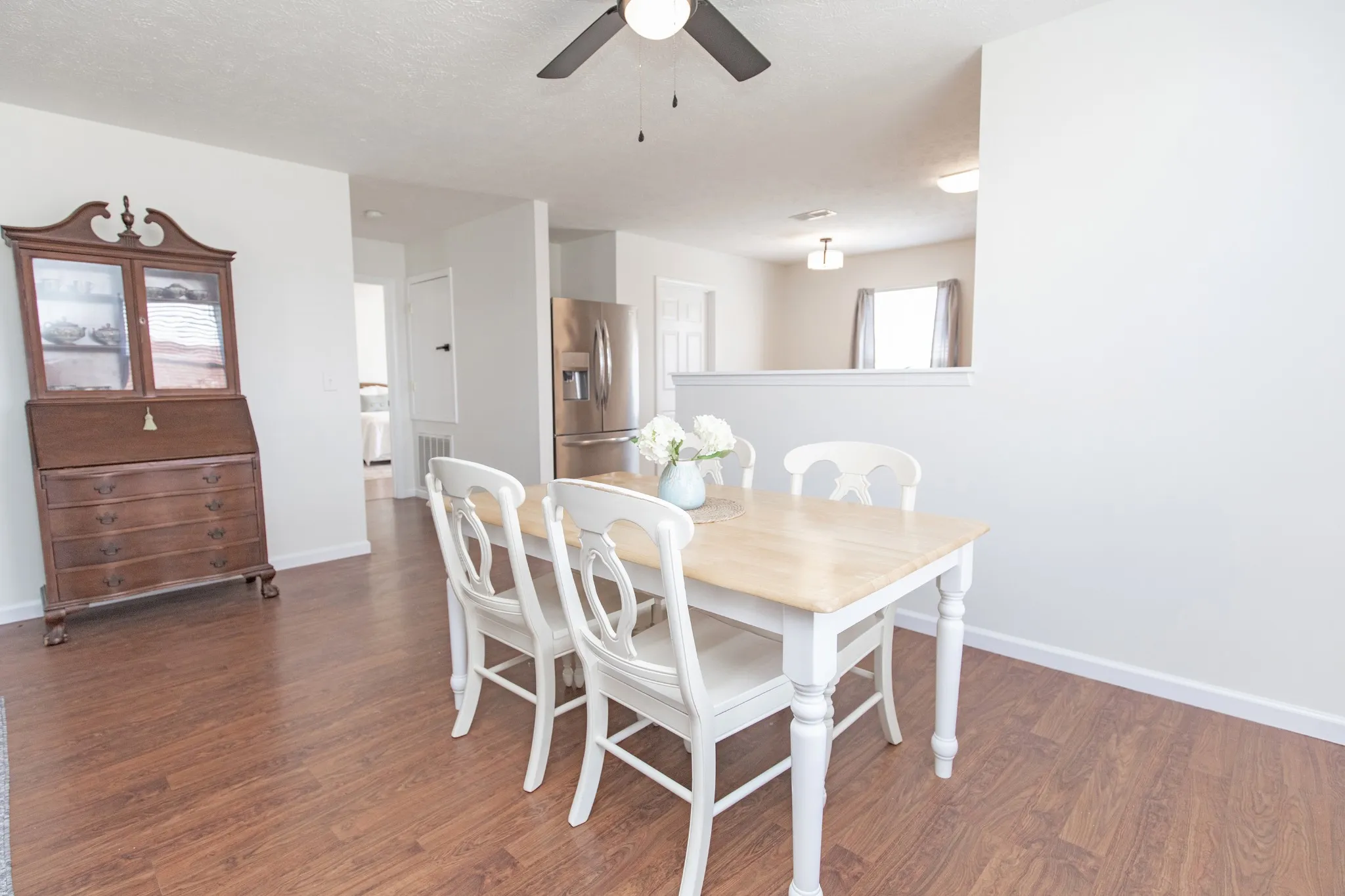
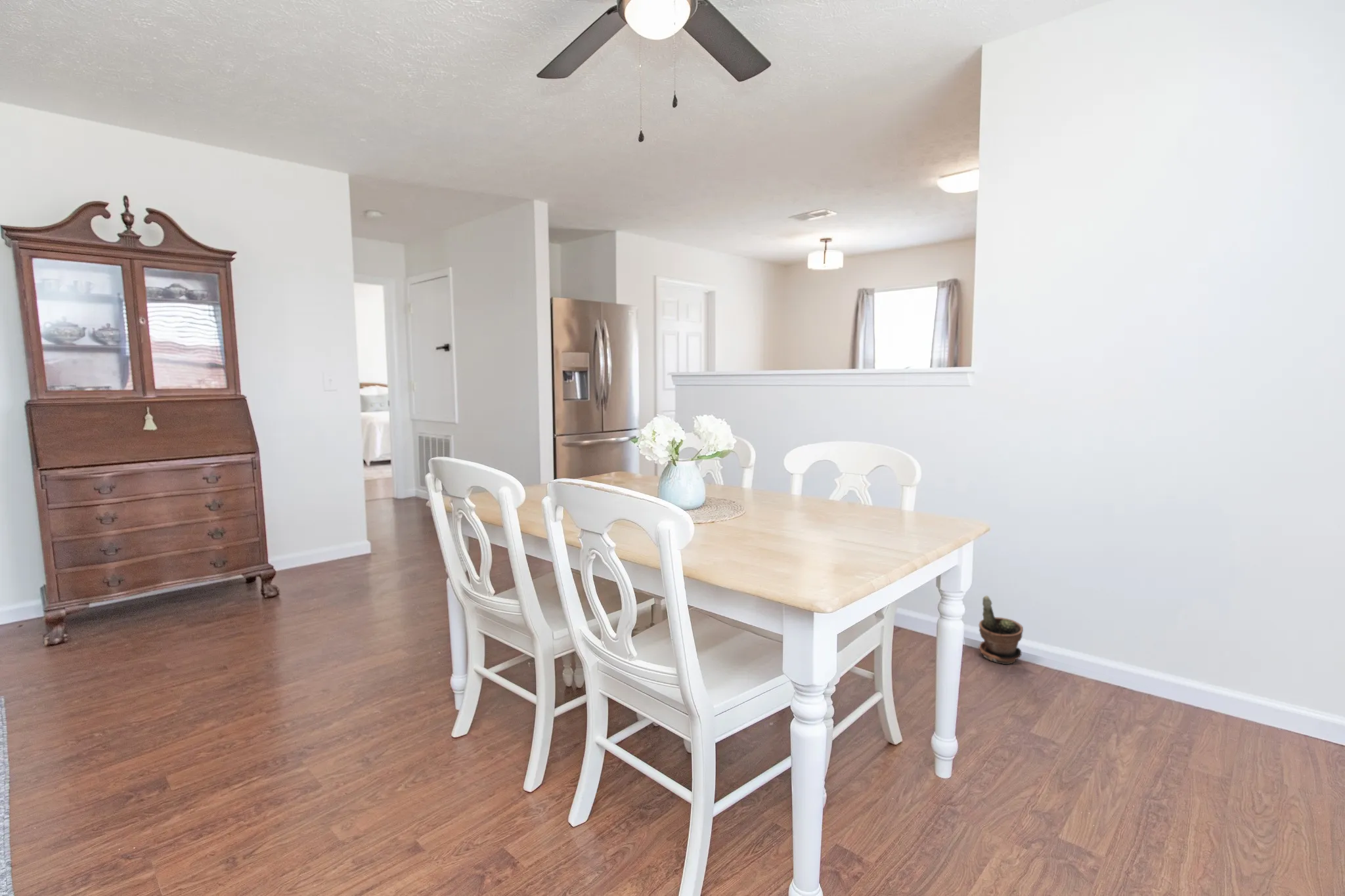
+ potted plant (1001, 628)
